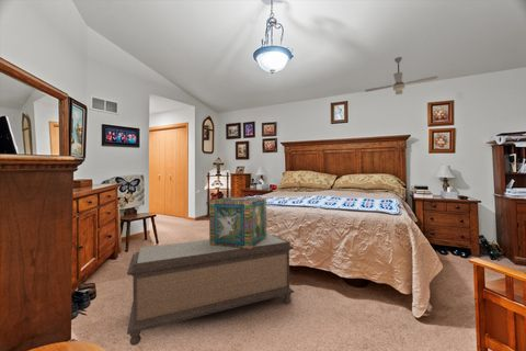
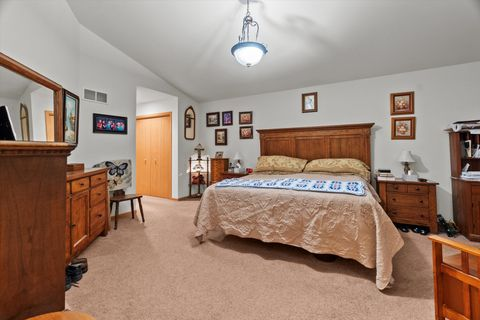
- bench (216, 276)
- decorative box (239, 219)
- ceiling fan (398, 73)
